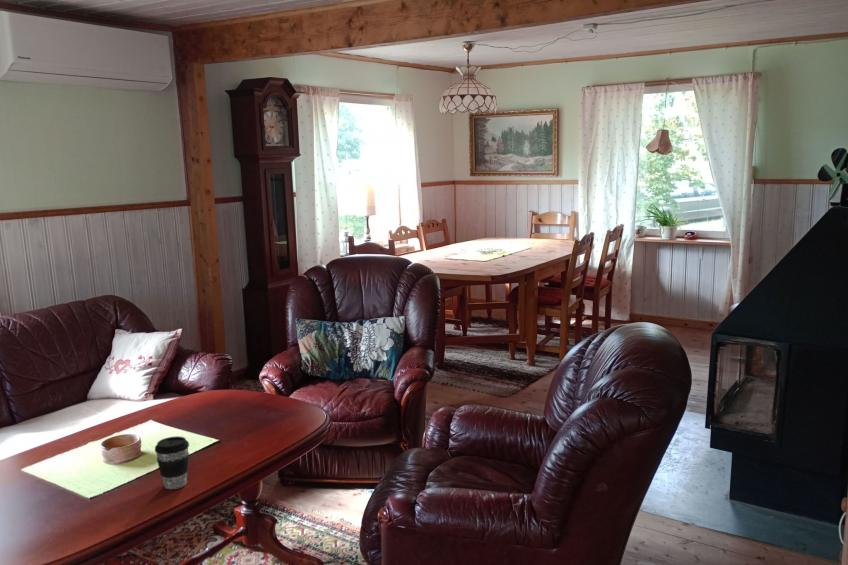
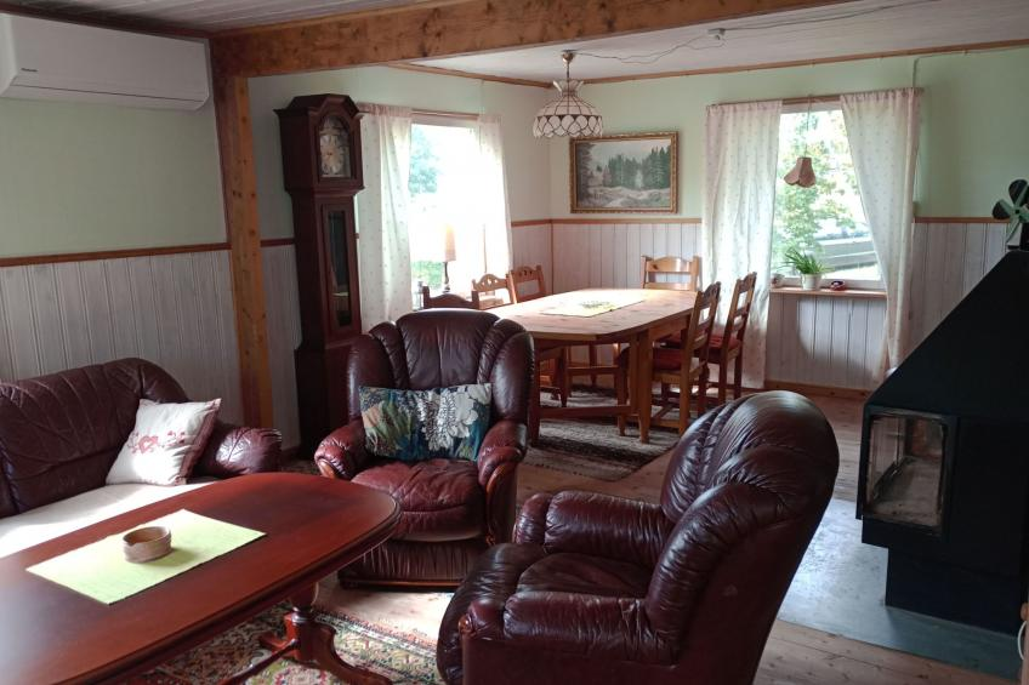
- coffee cup (173, 463)
